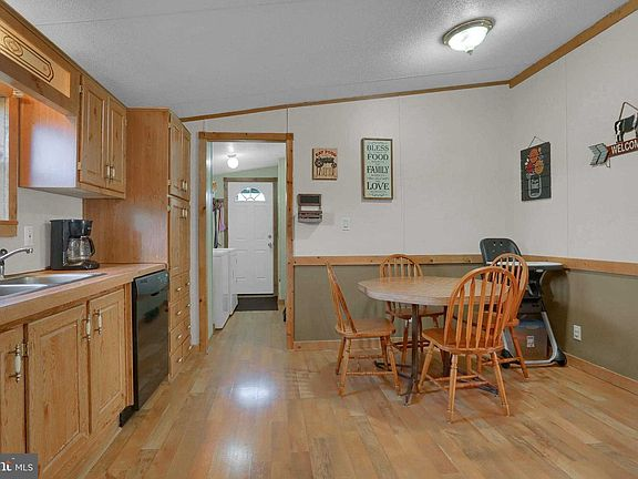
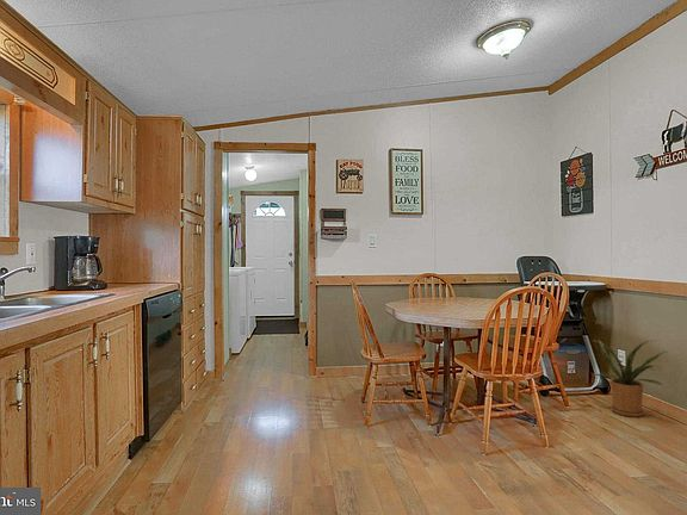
+ house plant (629, 373)
